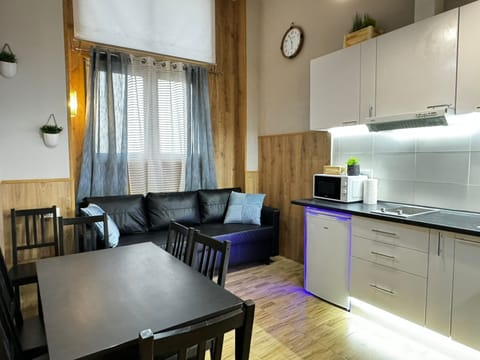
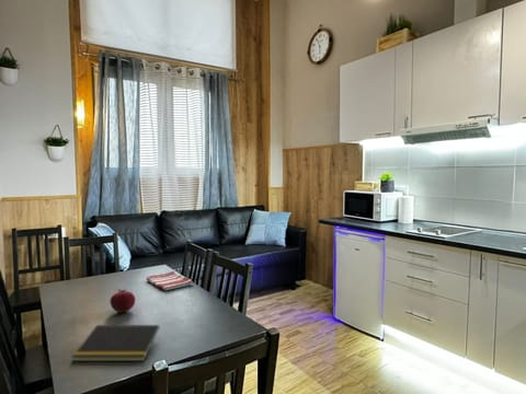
+ notepad (118, 341)
+ dish towel (169, 280)
+ fruit (123, 300)
